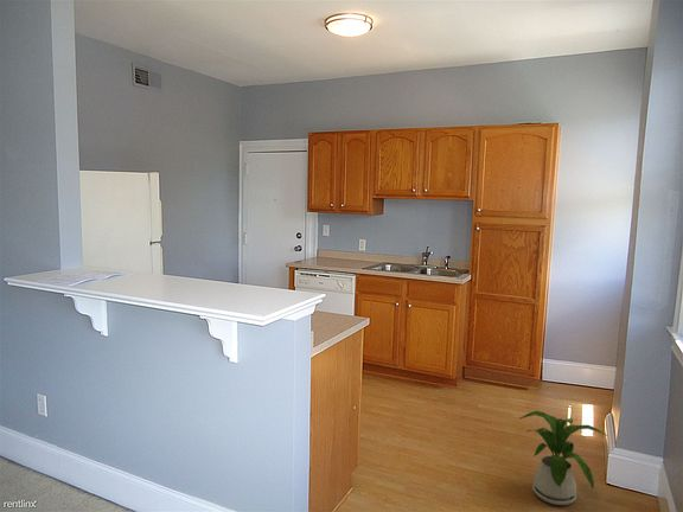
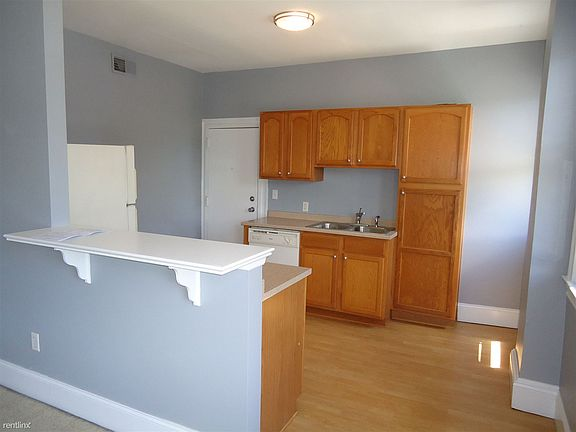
- house plant (561, 448)
